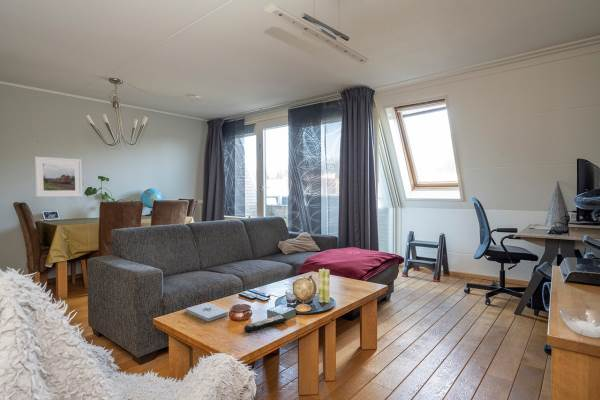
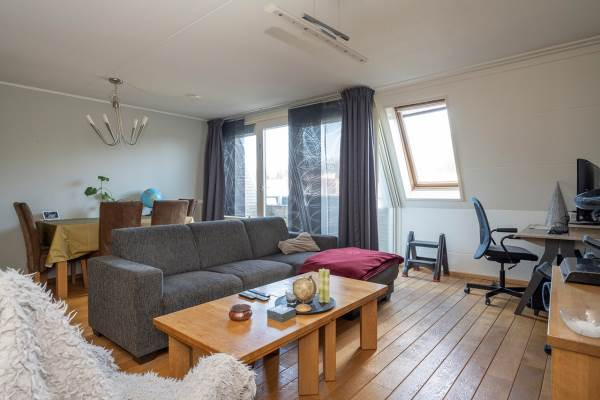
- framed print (59, 177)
- remote control (266, 323)
- notepad (207, 311)
